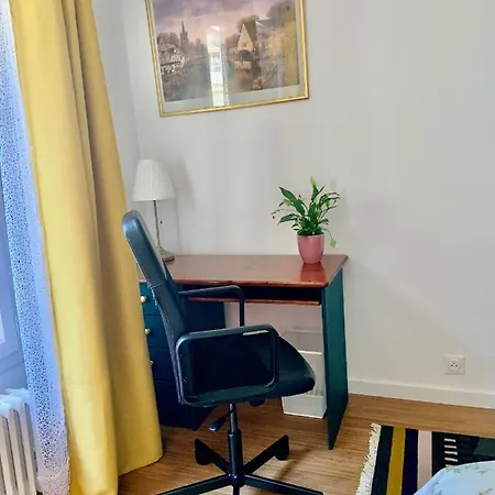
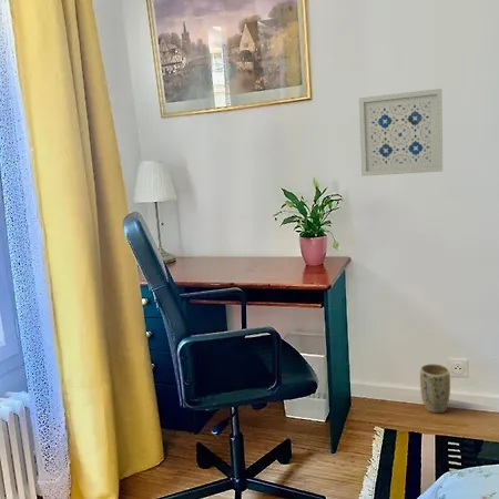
+ plant pot (435, 388)
+ wall art (400, 134)
